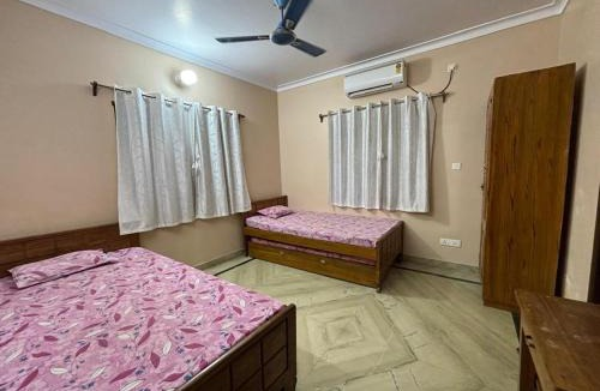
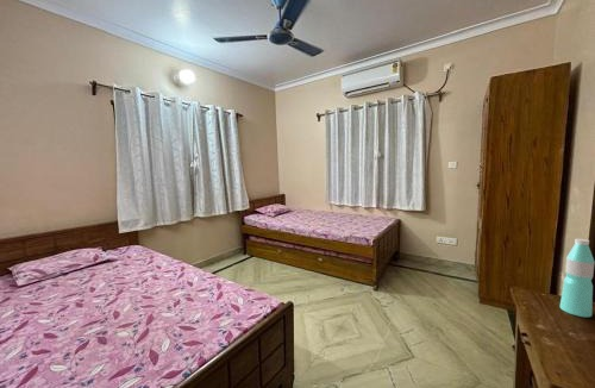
+ water bottle (578, 275)
